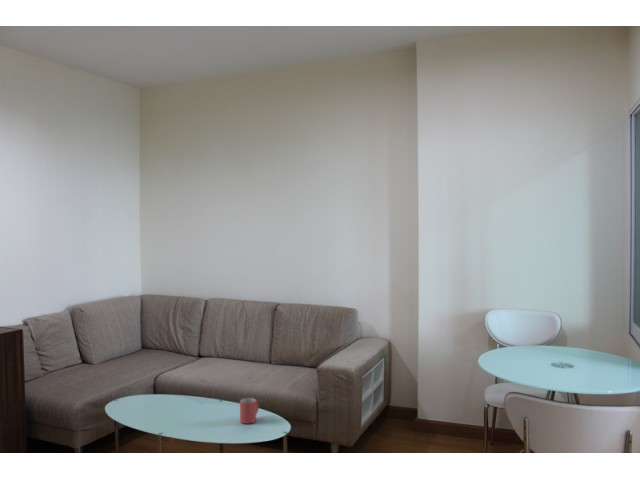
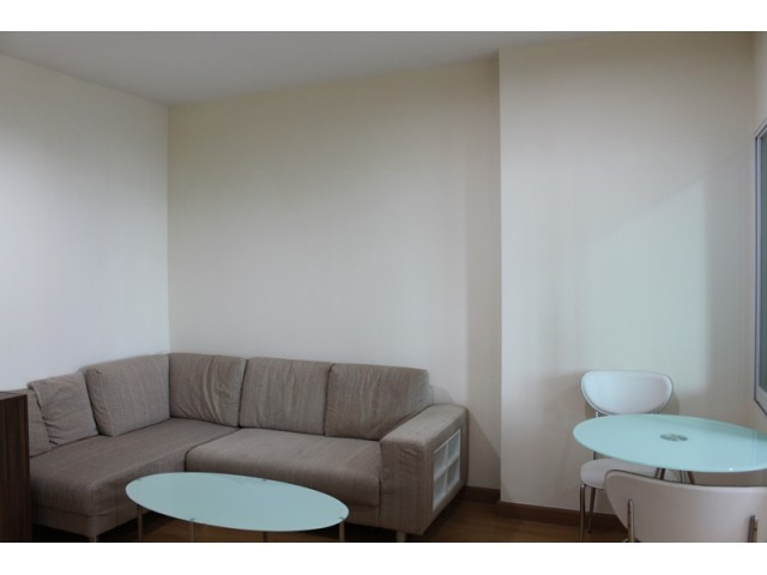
- mug (250, 409)
